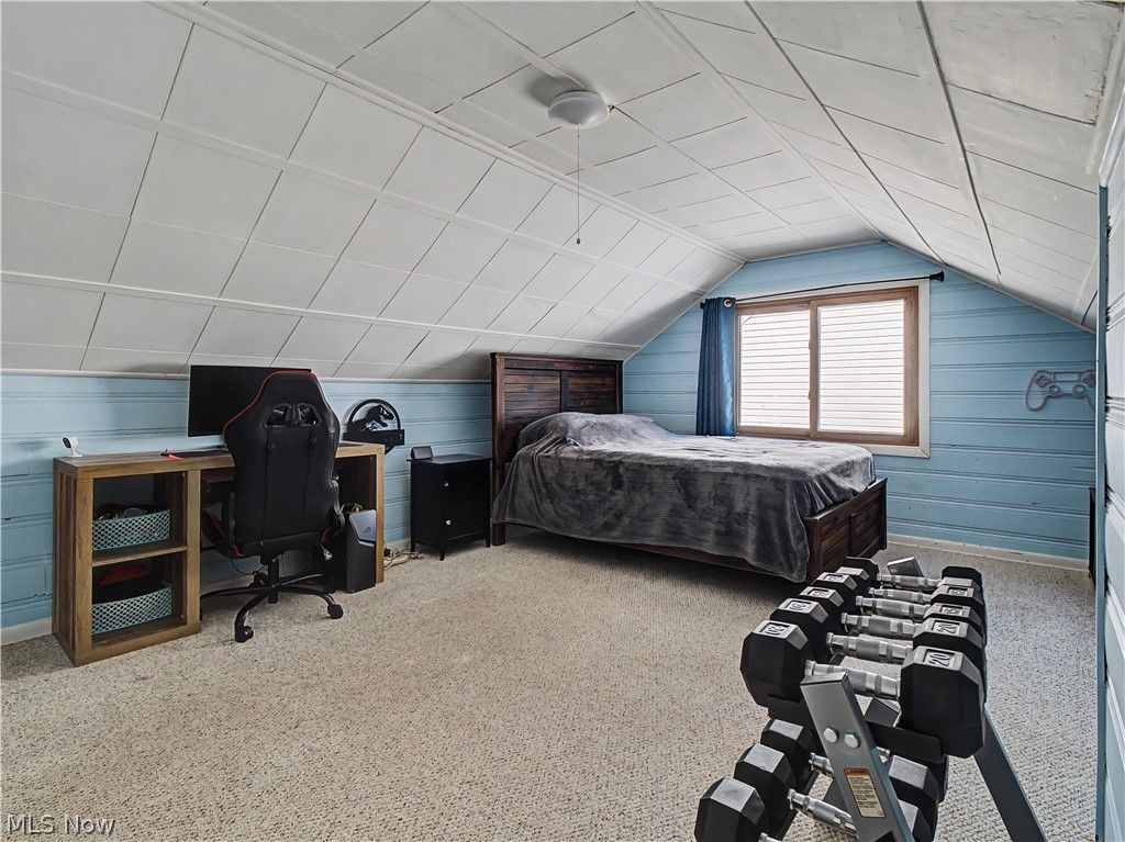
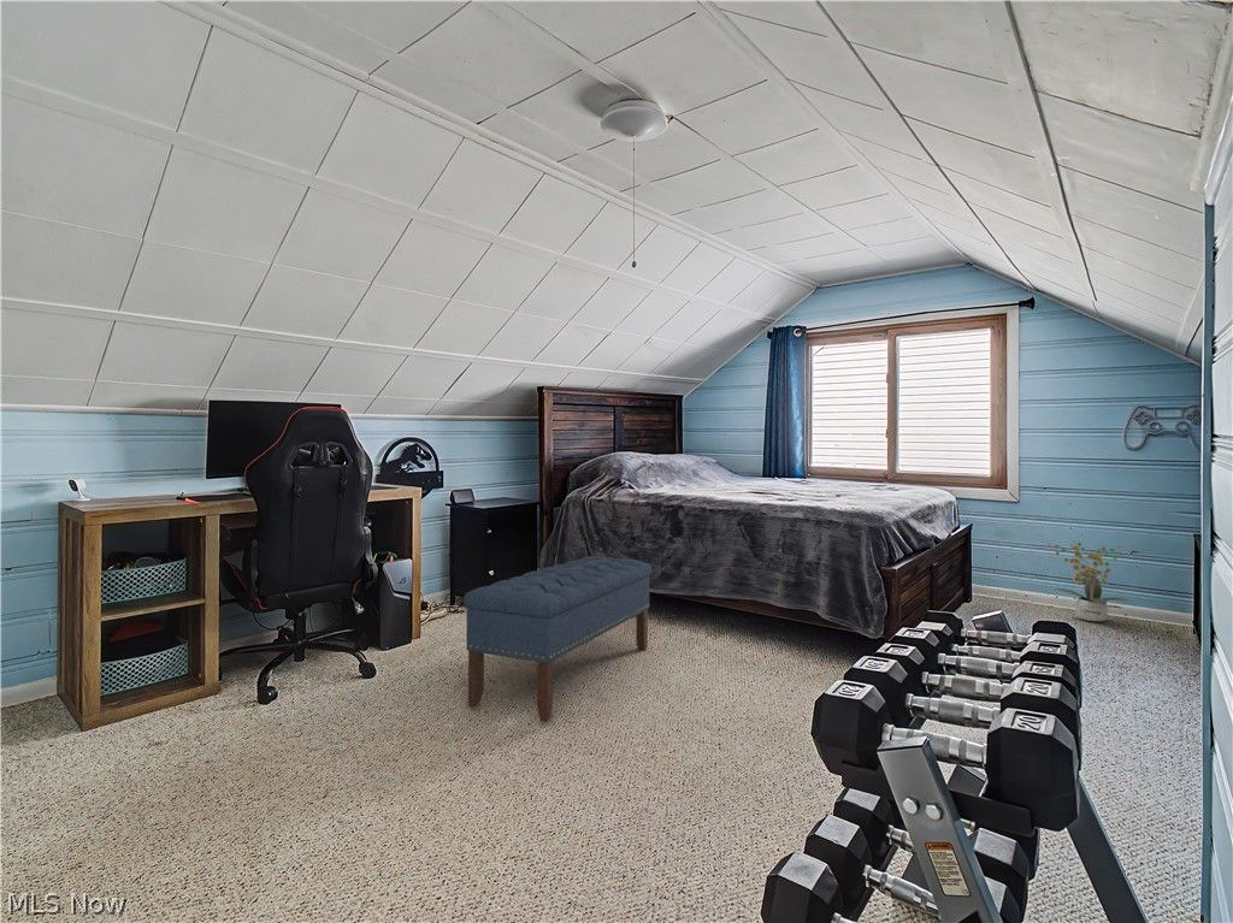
+ potted plant (1087, 580)
+ bench (568, 622)
